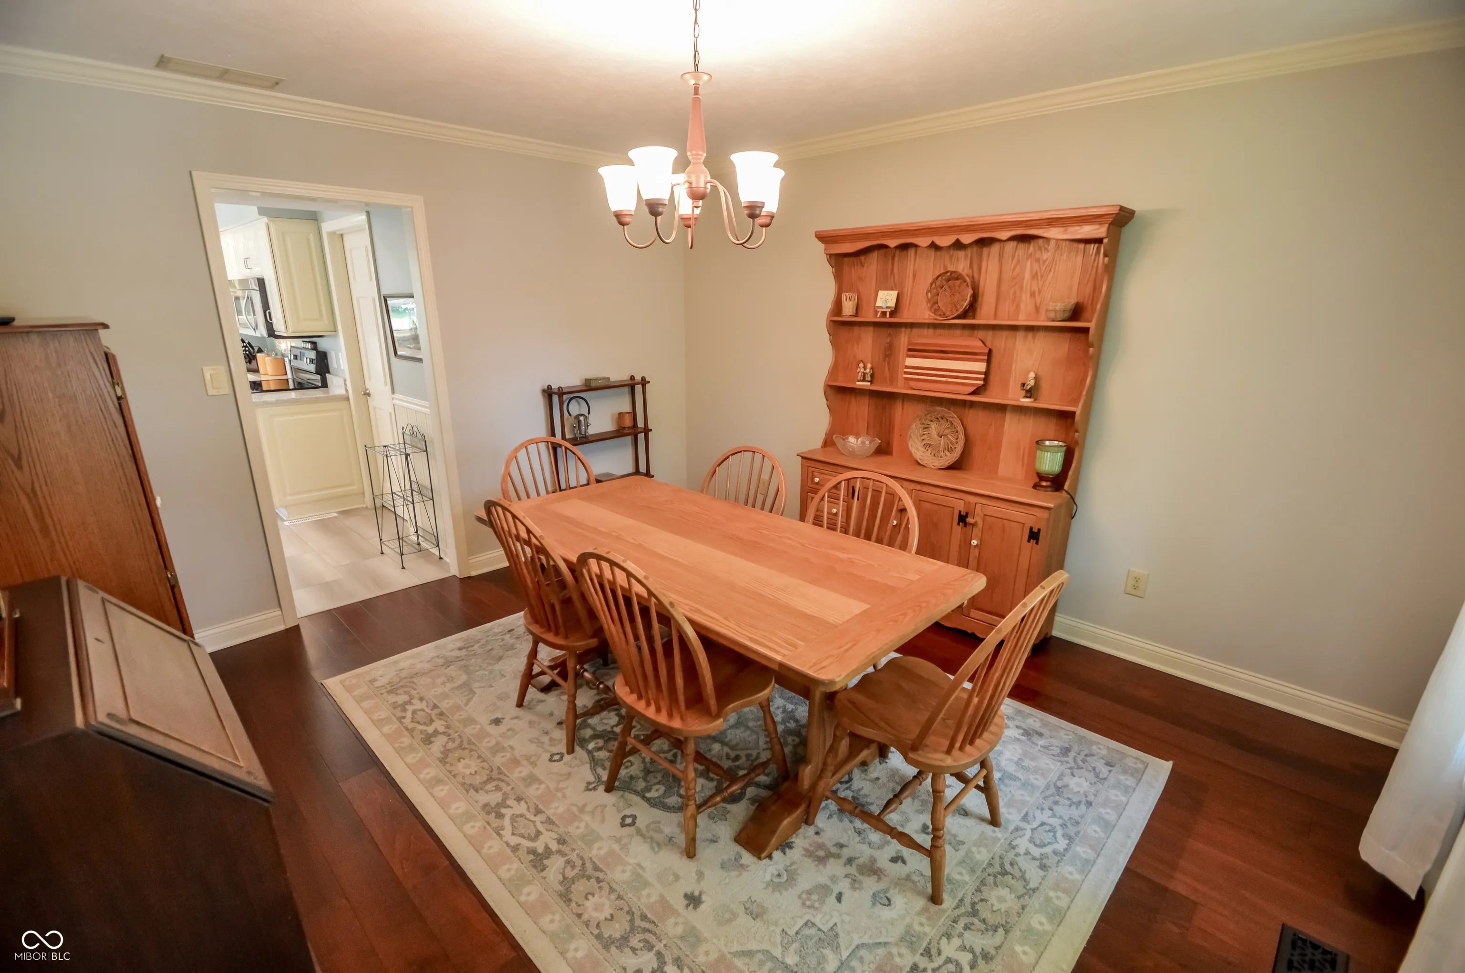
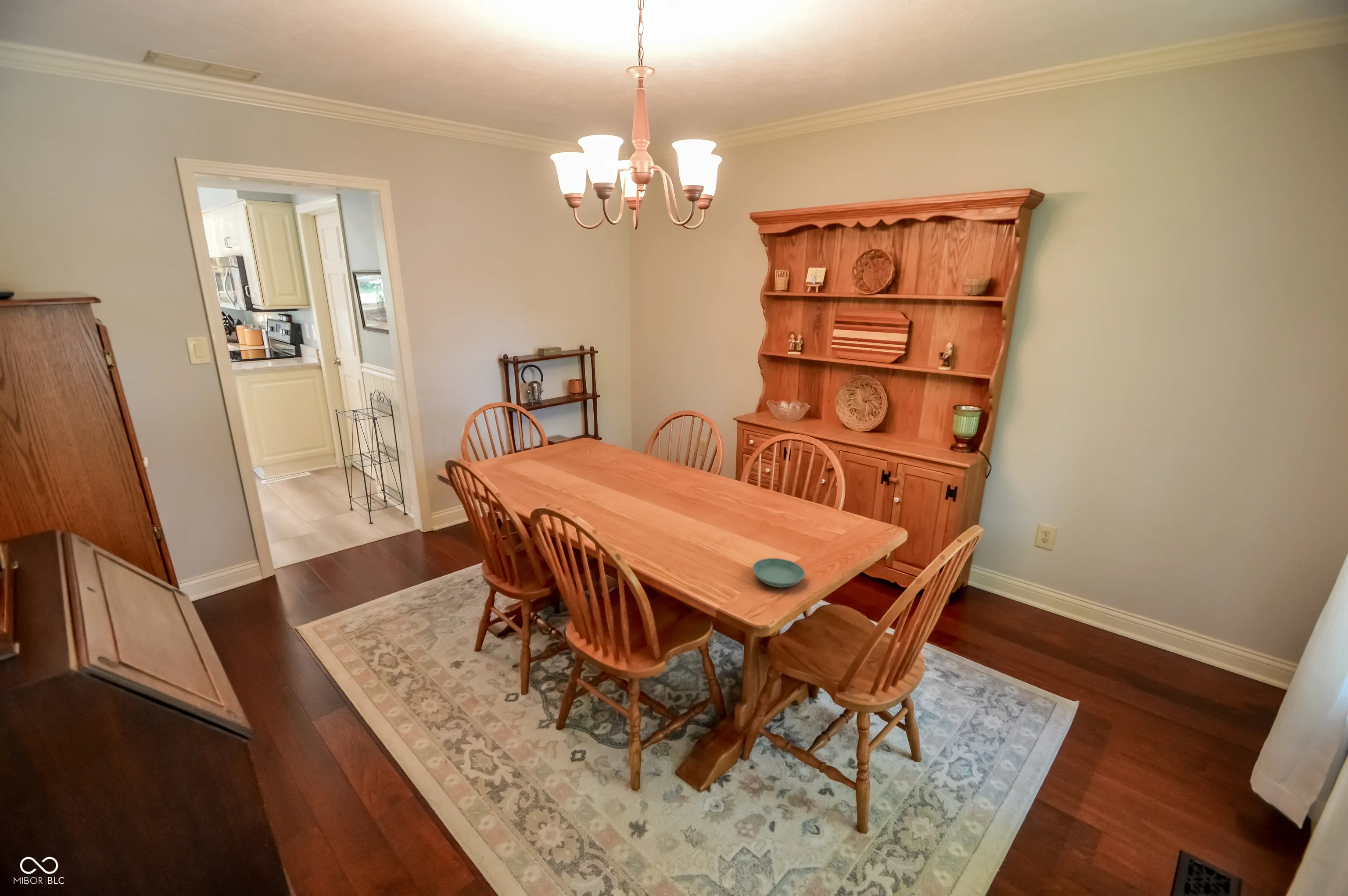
+ saucer (778, 574)
